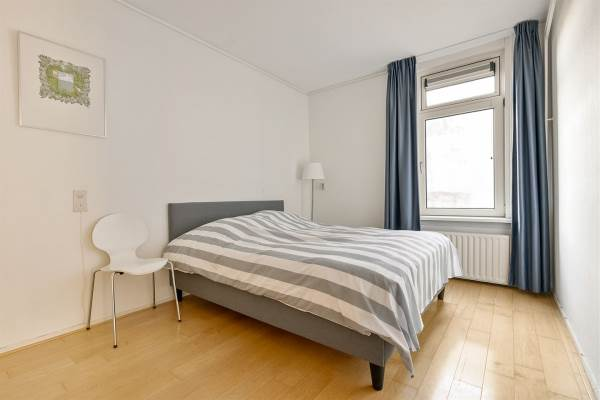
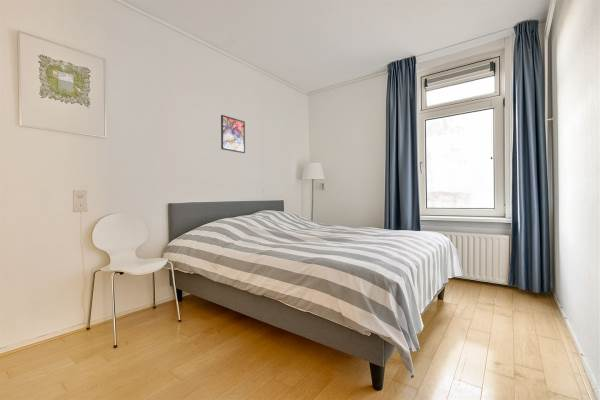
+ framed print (233, 134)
